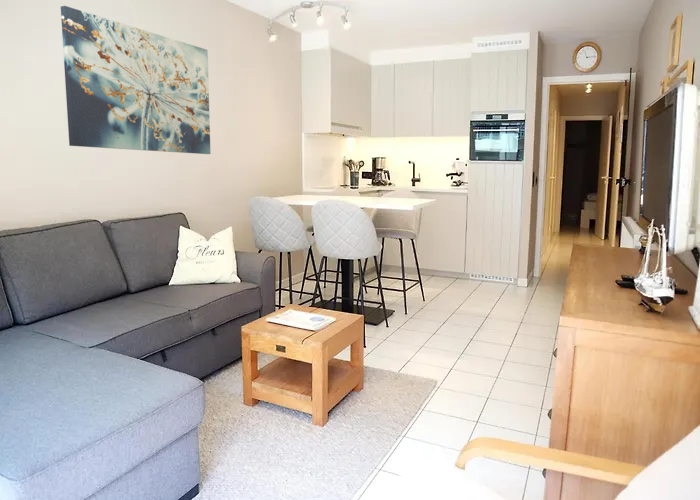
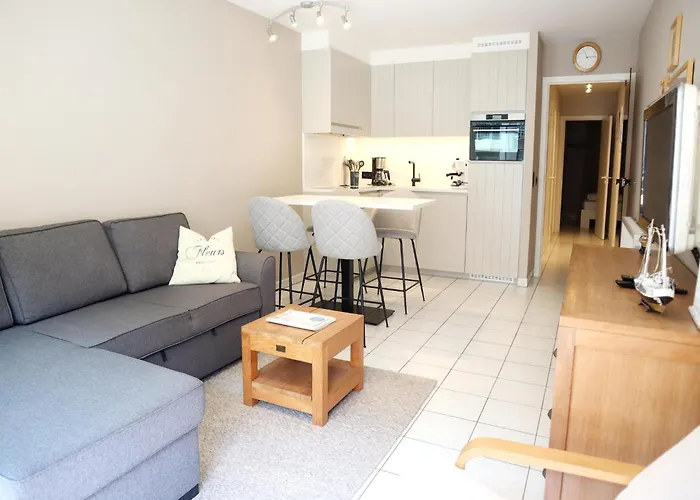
- wall art (147, 91)
